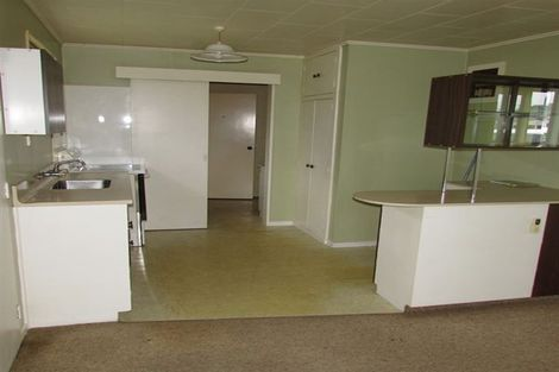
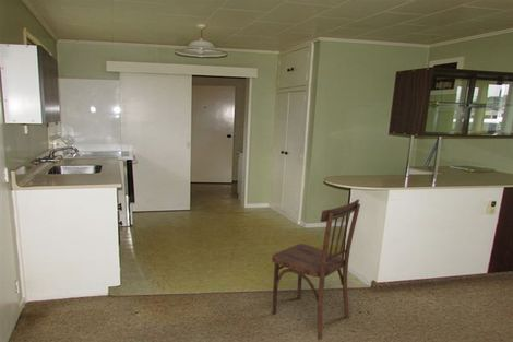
+ dining chair (312, 258)
